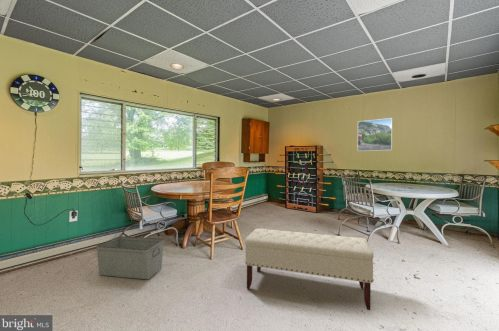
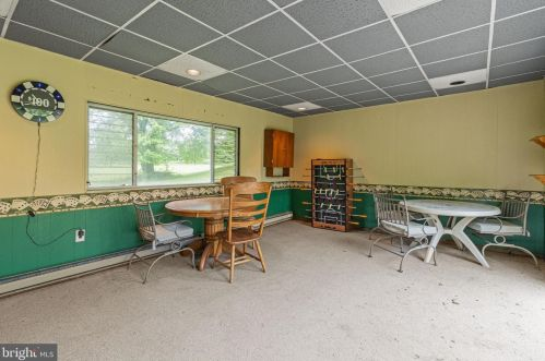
- storage bin (131, 256)
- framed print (374, 135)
- bench (305, 262)
